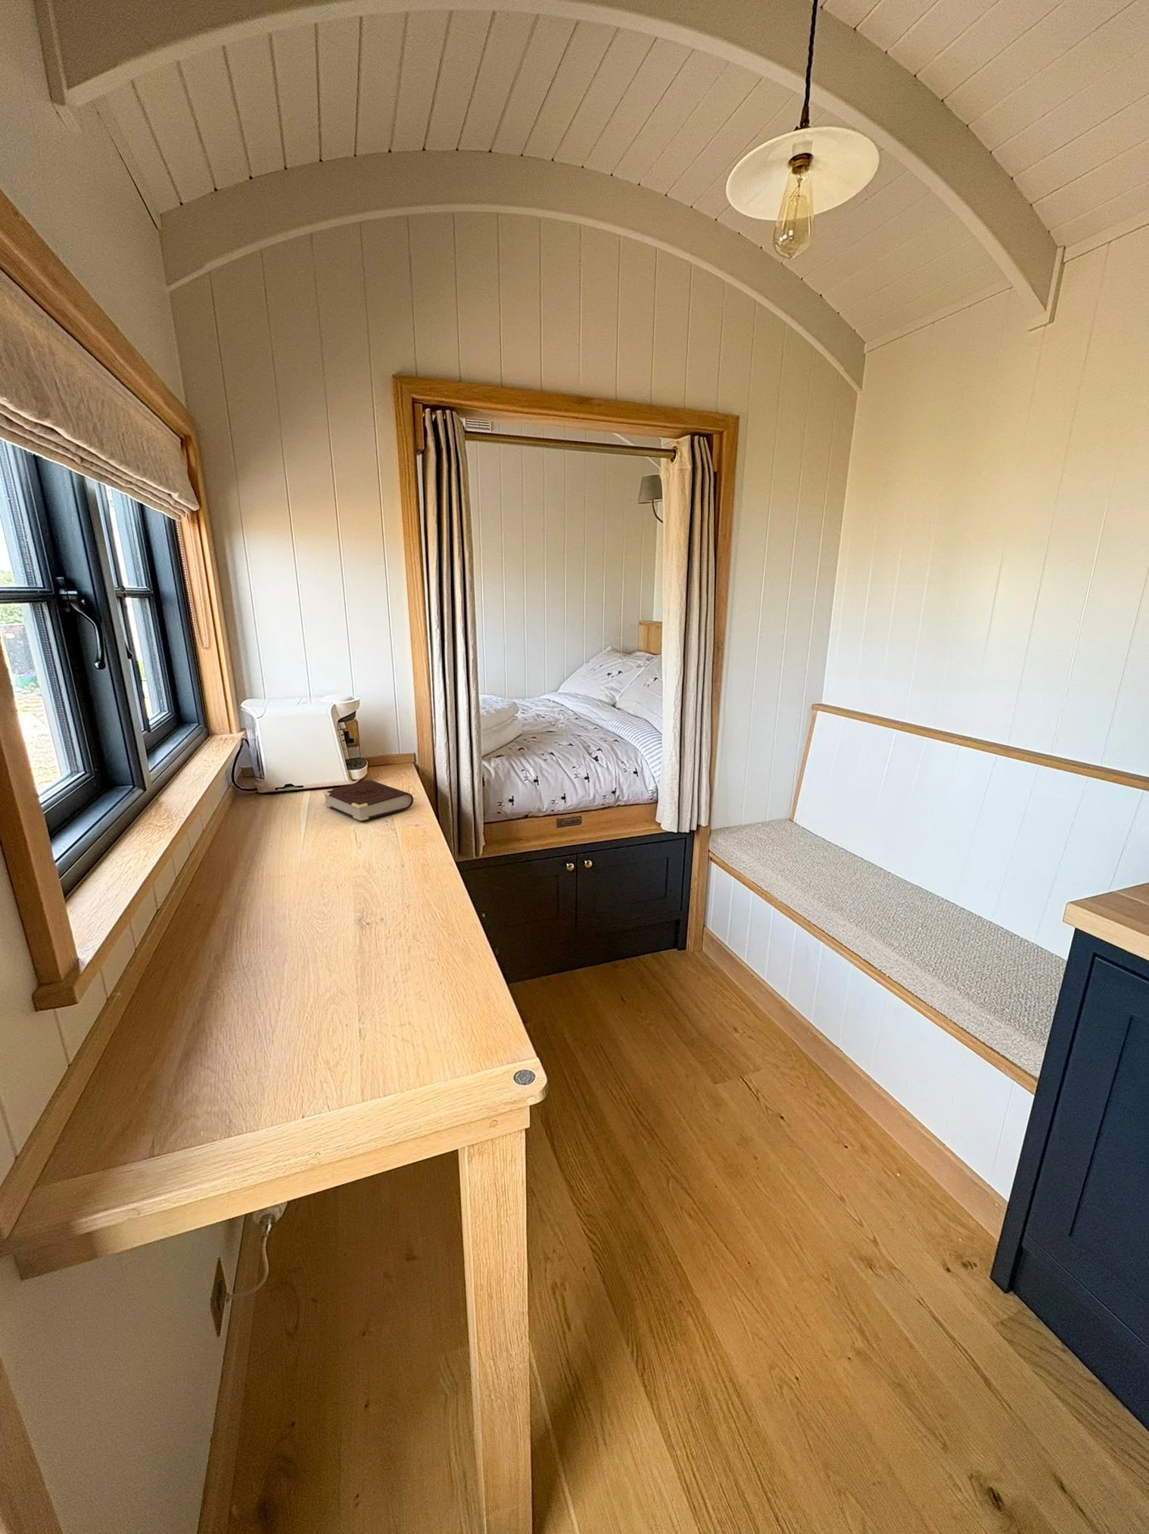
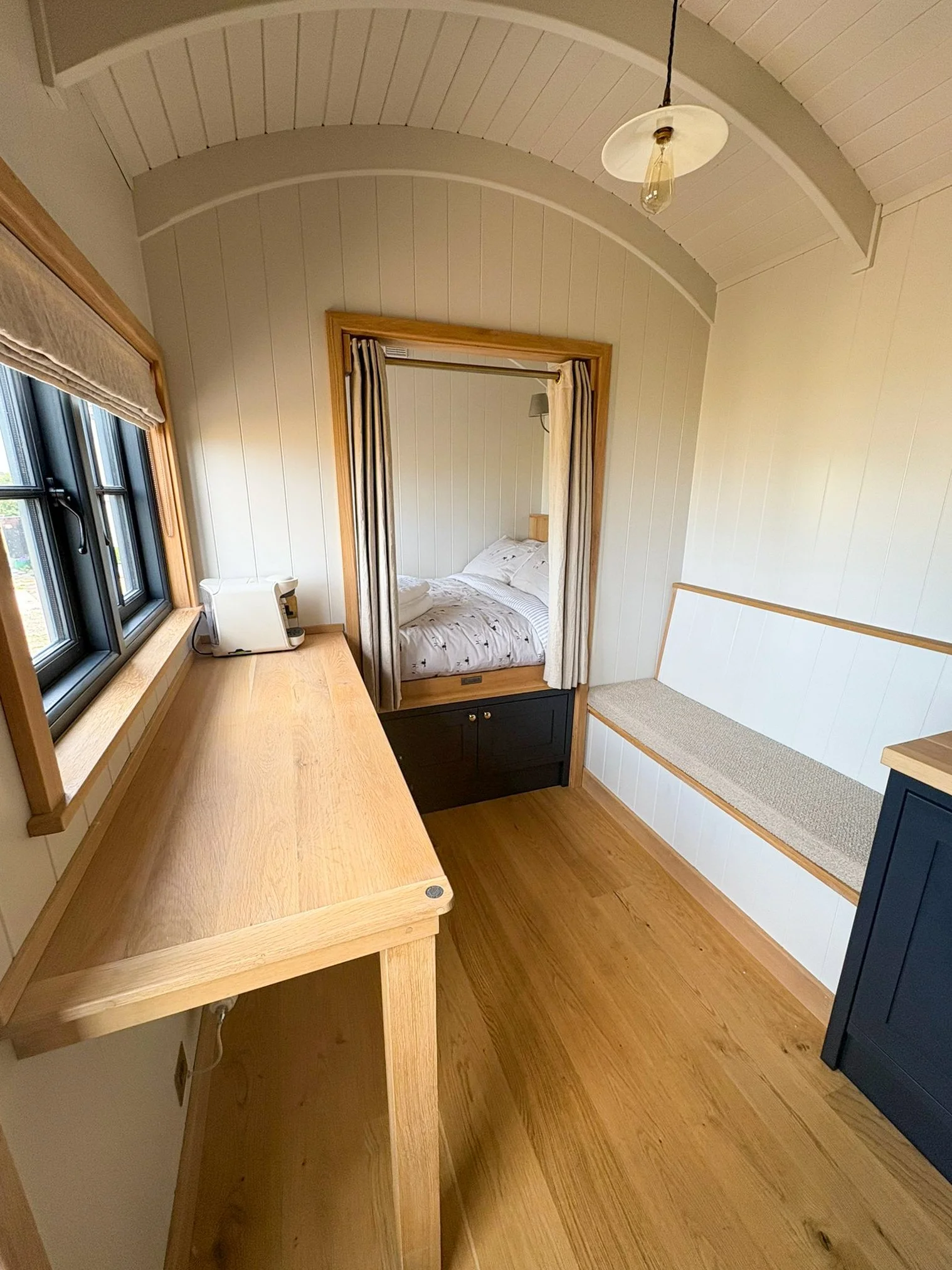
- book (368, 798)
